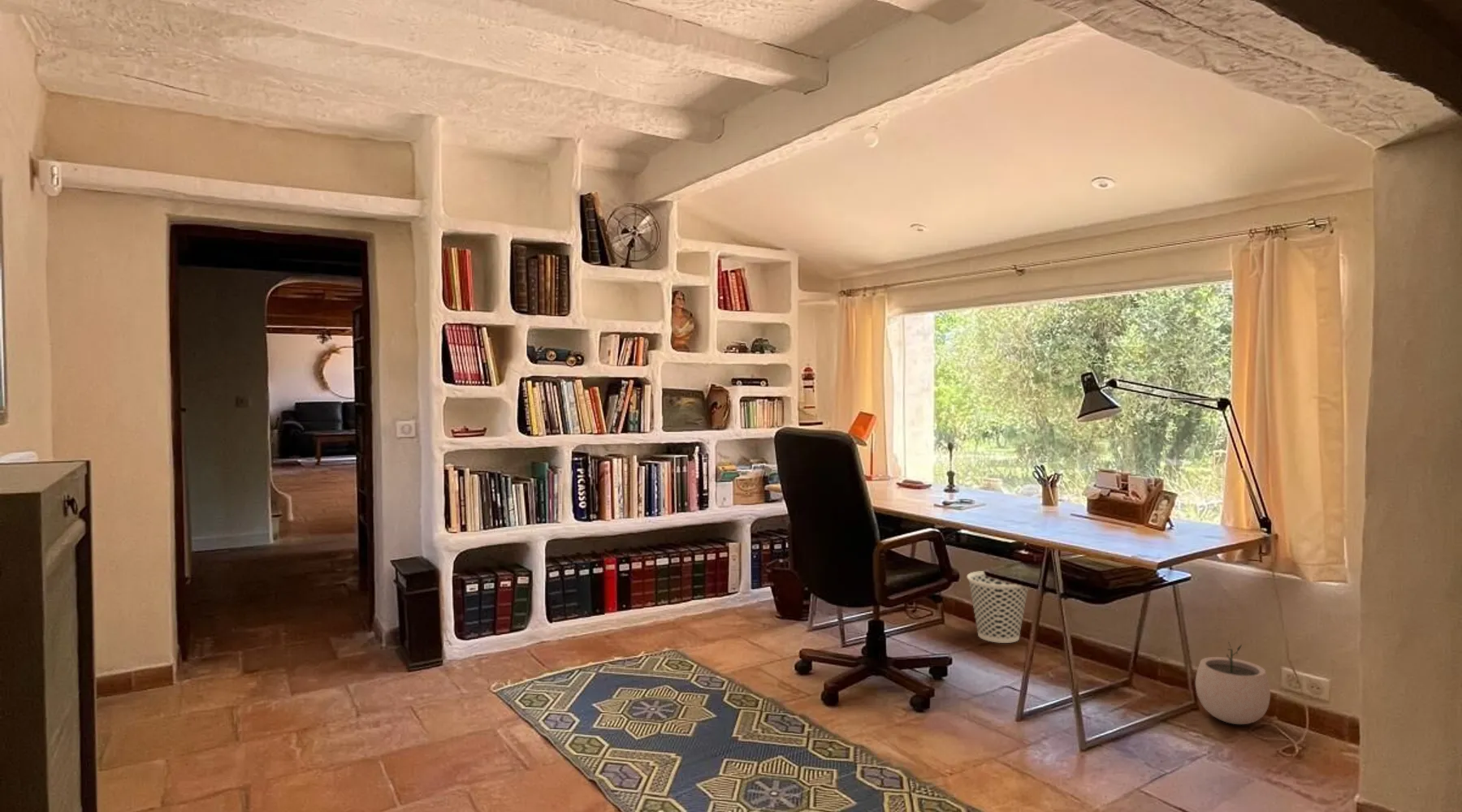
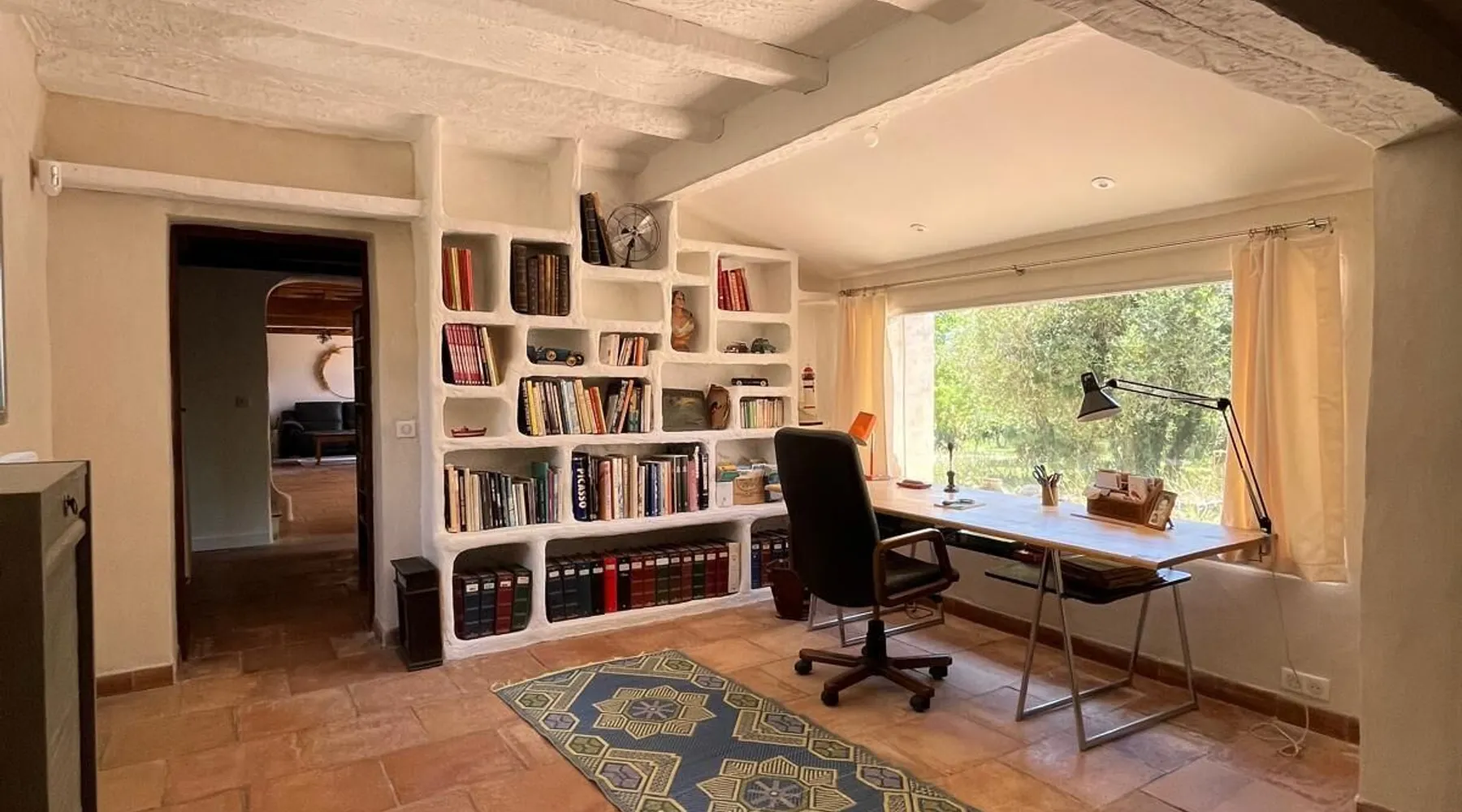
- wastebasket (998, 607)
- plant pot (1232, 681)
